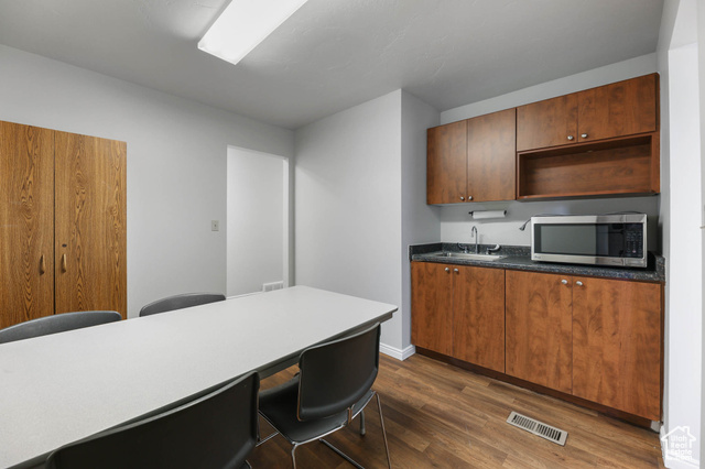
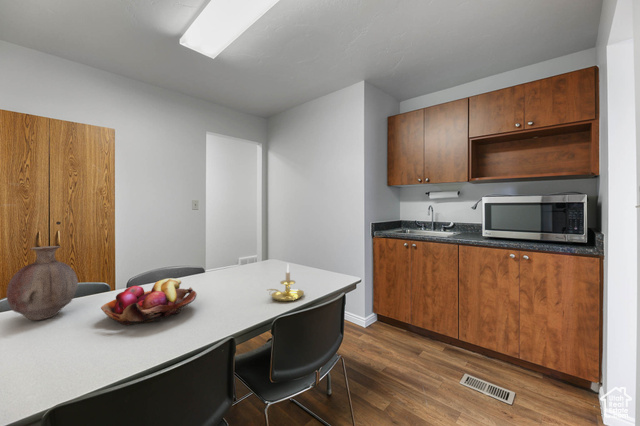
+ candle holder (285, 280)
+ fruit basket (154, 298)
+ vase (44, 282)
